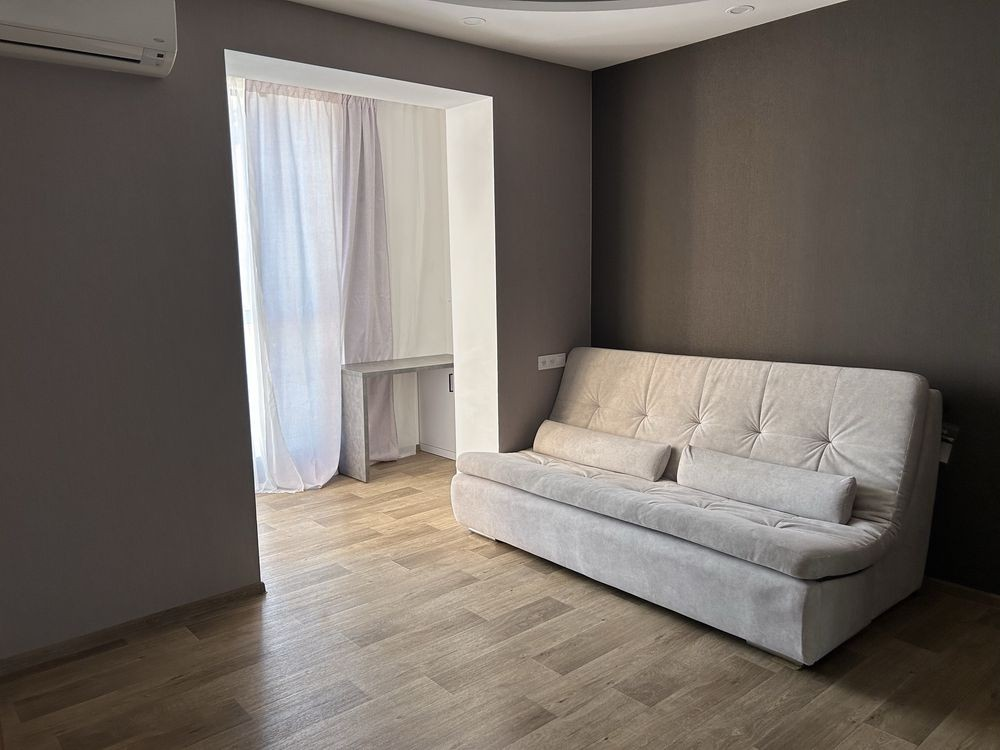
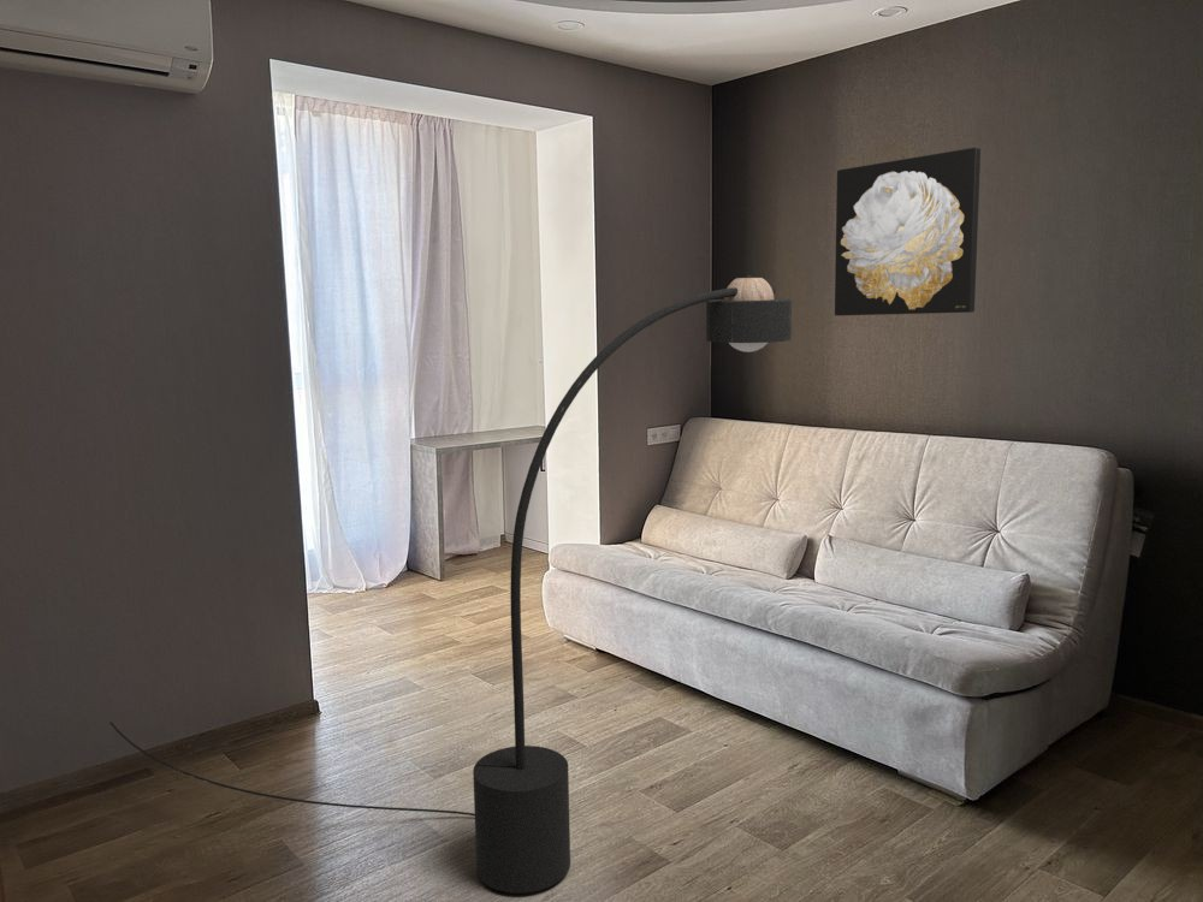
+ wall art (902, 237)
+ floor lamp (512, 540)
